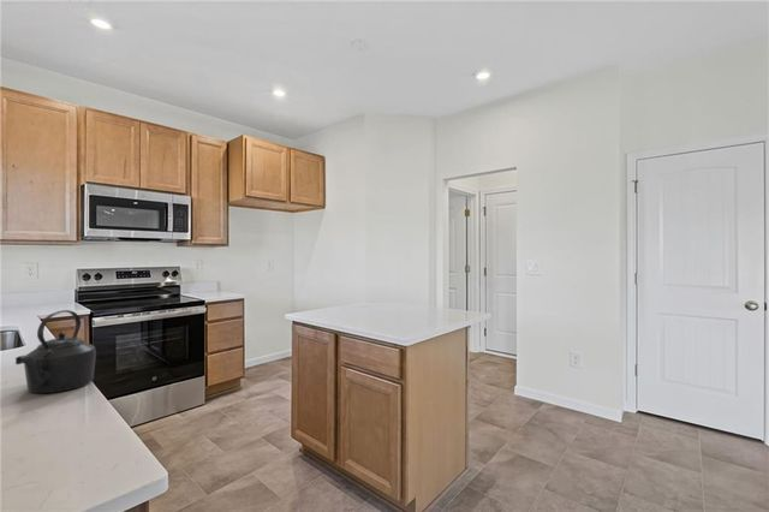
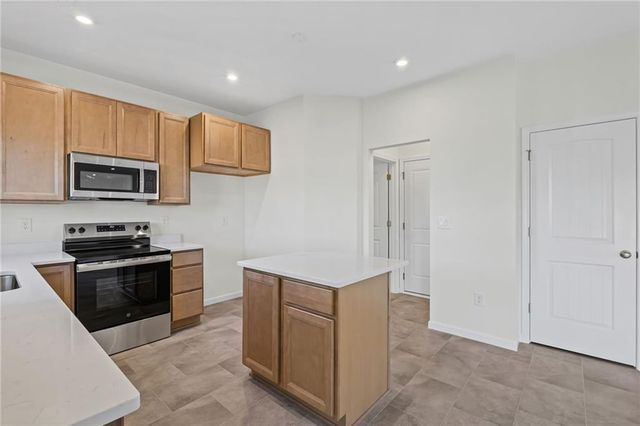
- kettle (52, 351)
